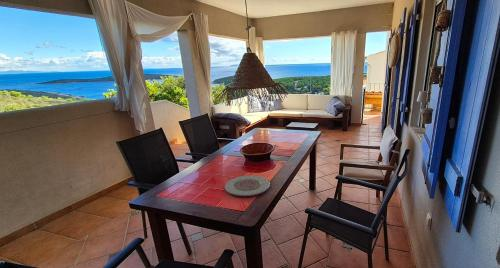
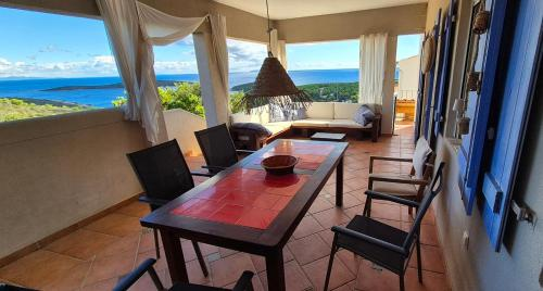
- plate (247, 184)
